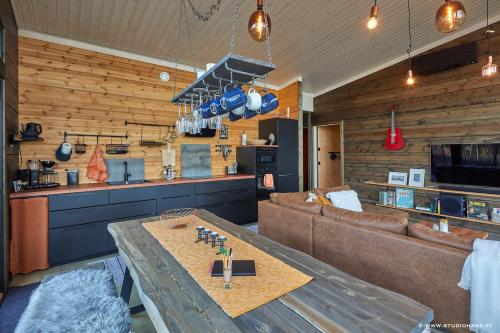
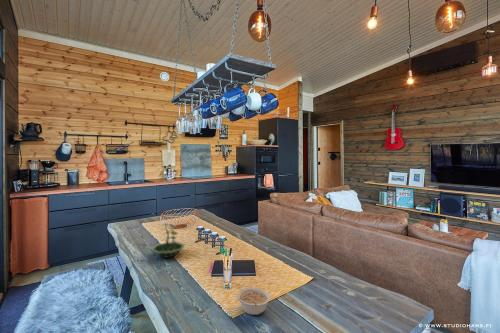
+ legume (254, 301)
+ terrarium (167, 230)
